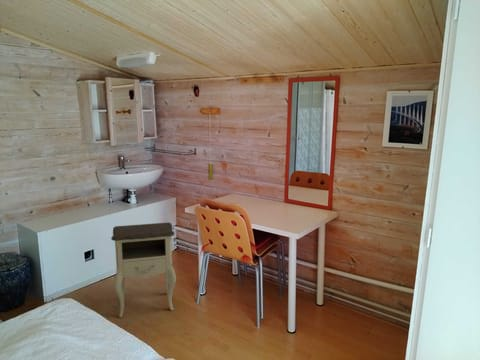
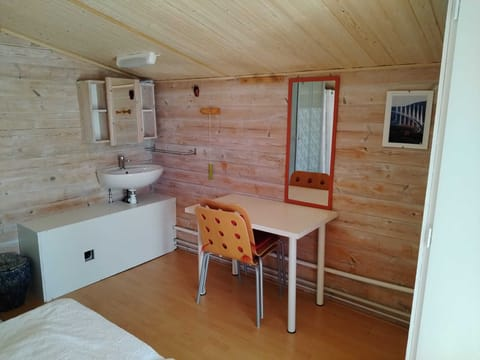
- nightstand (144, 268)
